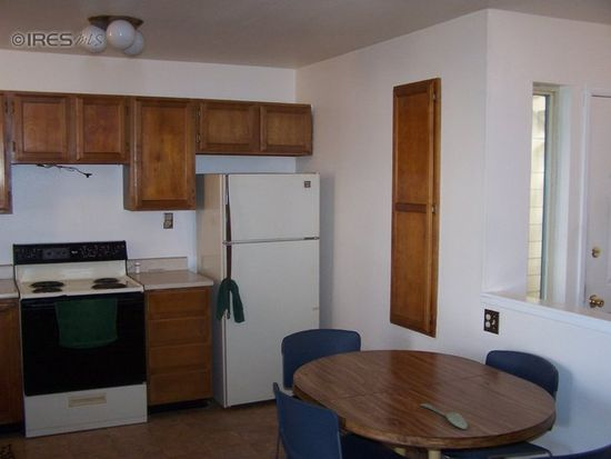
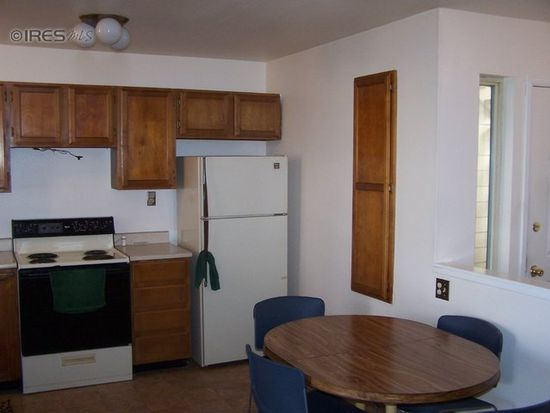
- spoon (441, 412)
